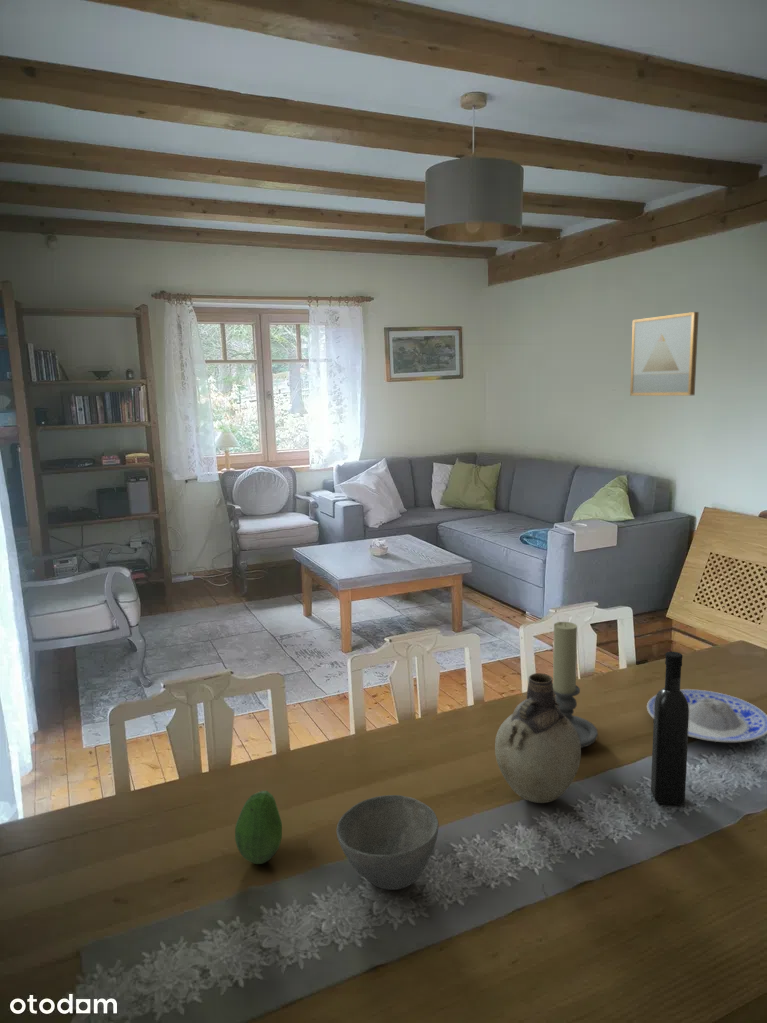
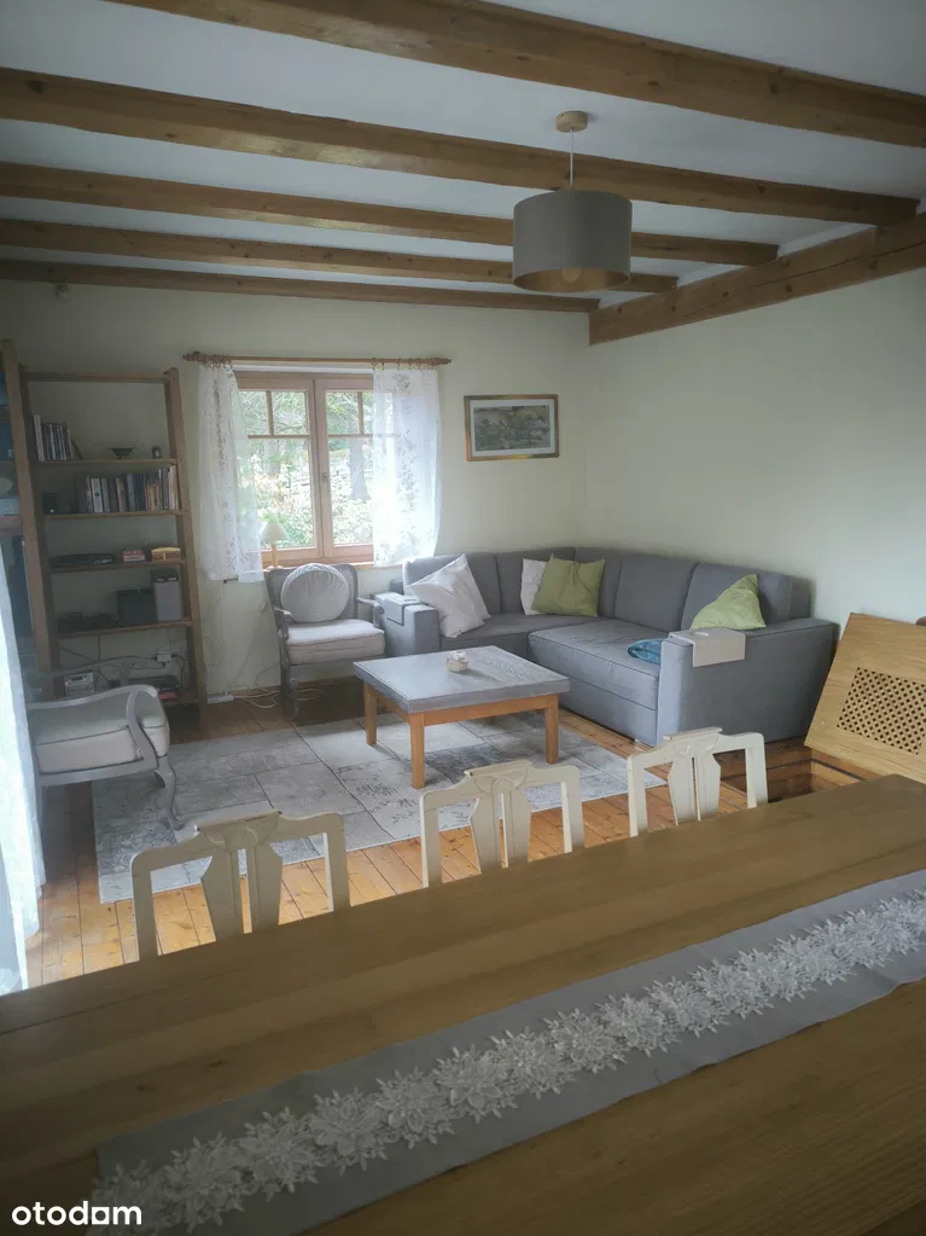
- fruit (258, 827)
- wine bottle (670, 726)
- candle holder (559, 679)
- bowl (387, 848)
- wall art (662, 356)
- plate (707, 713)
- vase (537, 738)
